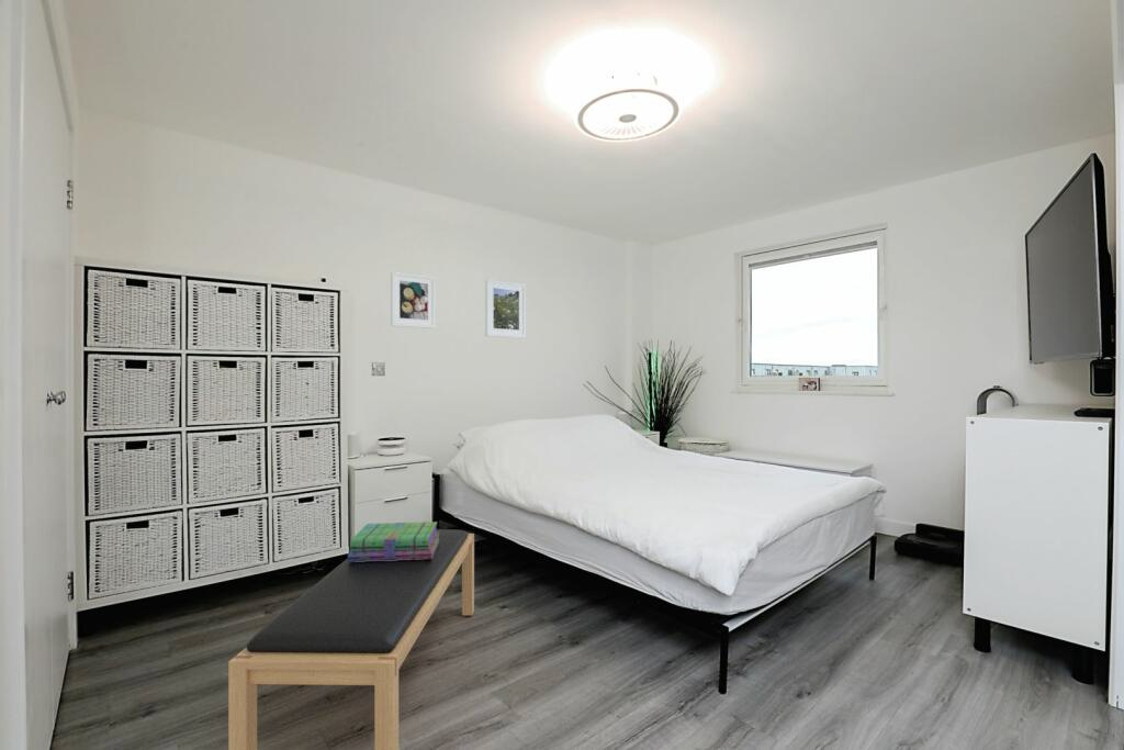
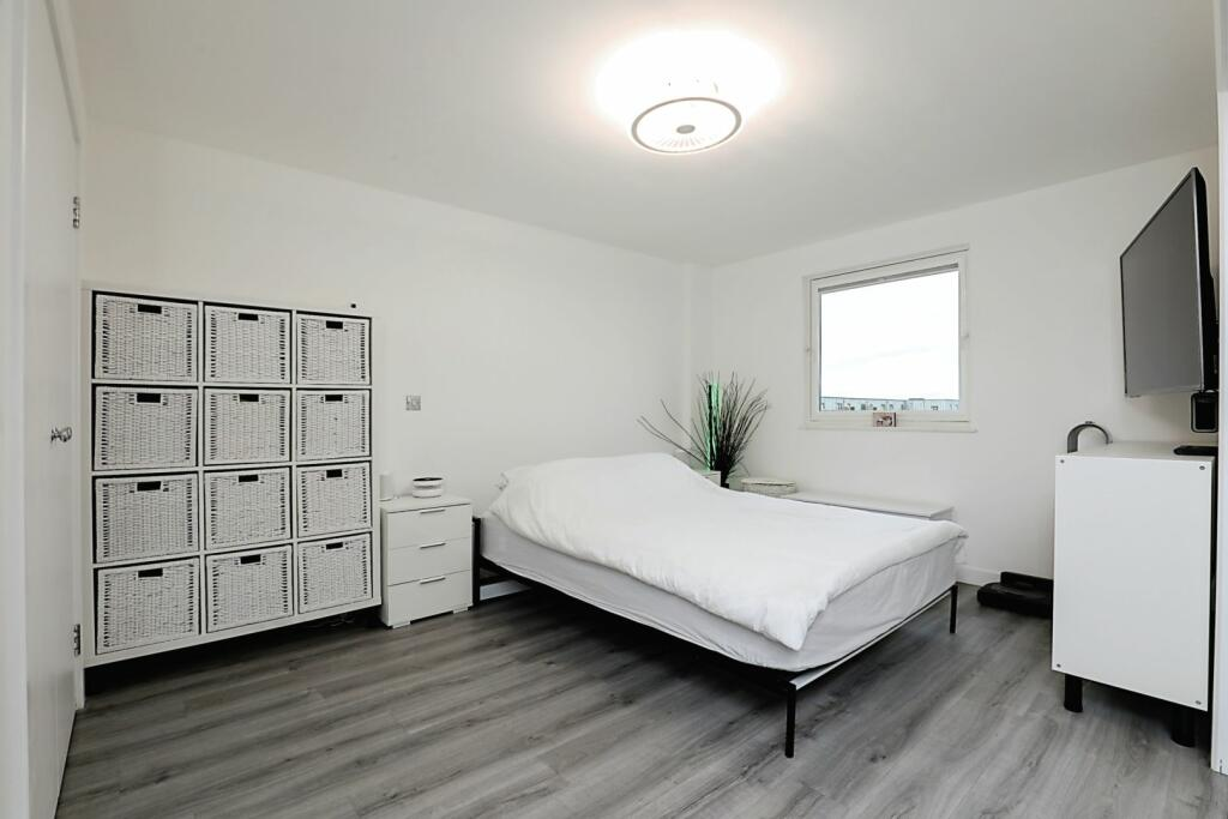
- bench (386, 622)
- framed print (506, 309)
- stack of books (396, 540)
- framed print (414, 300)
